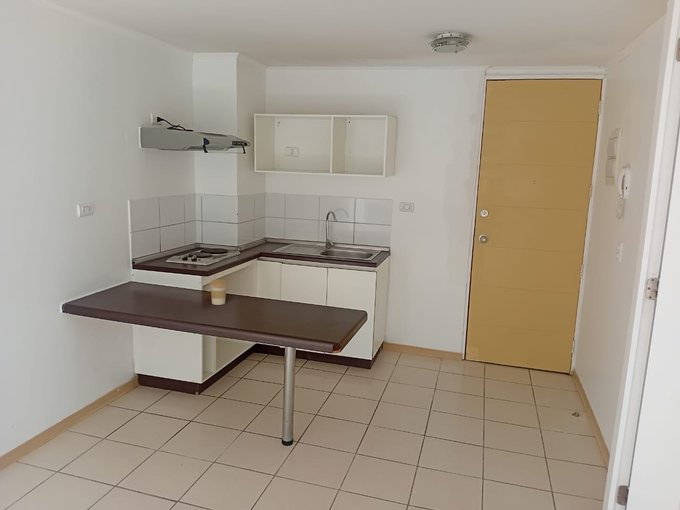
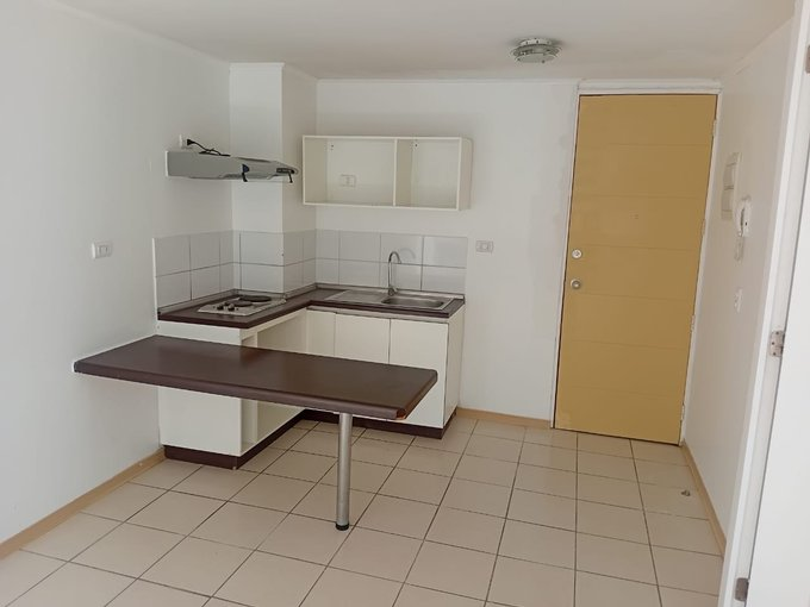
- coffee cup (218, 292)
